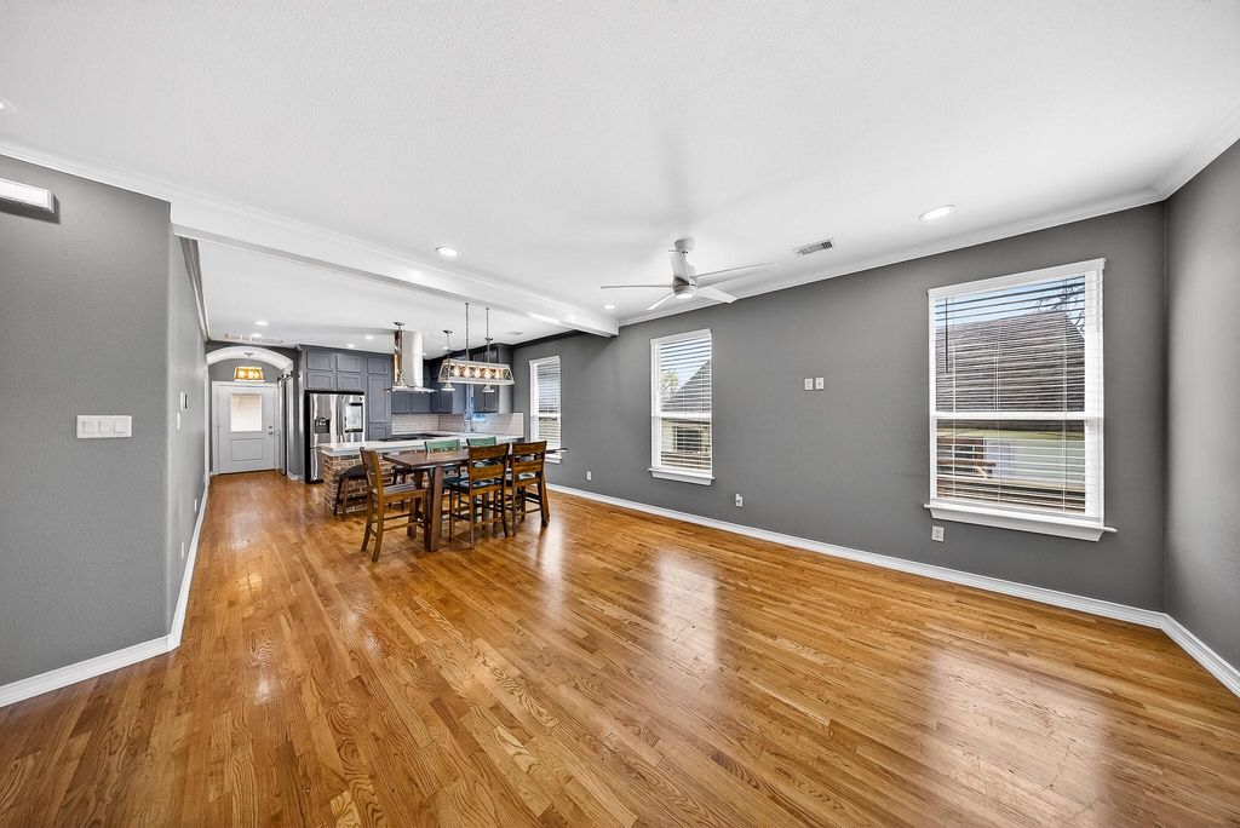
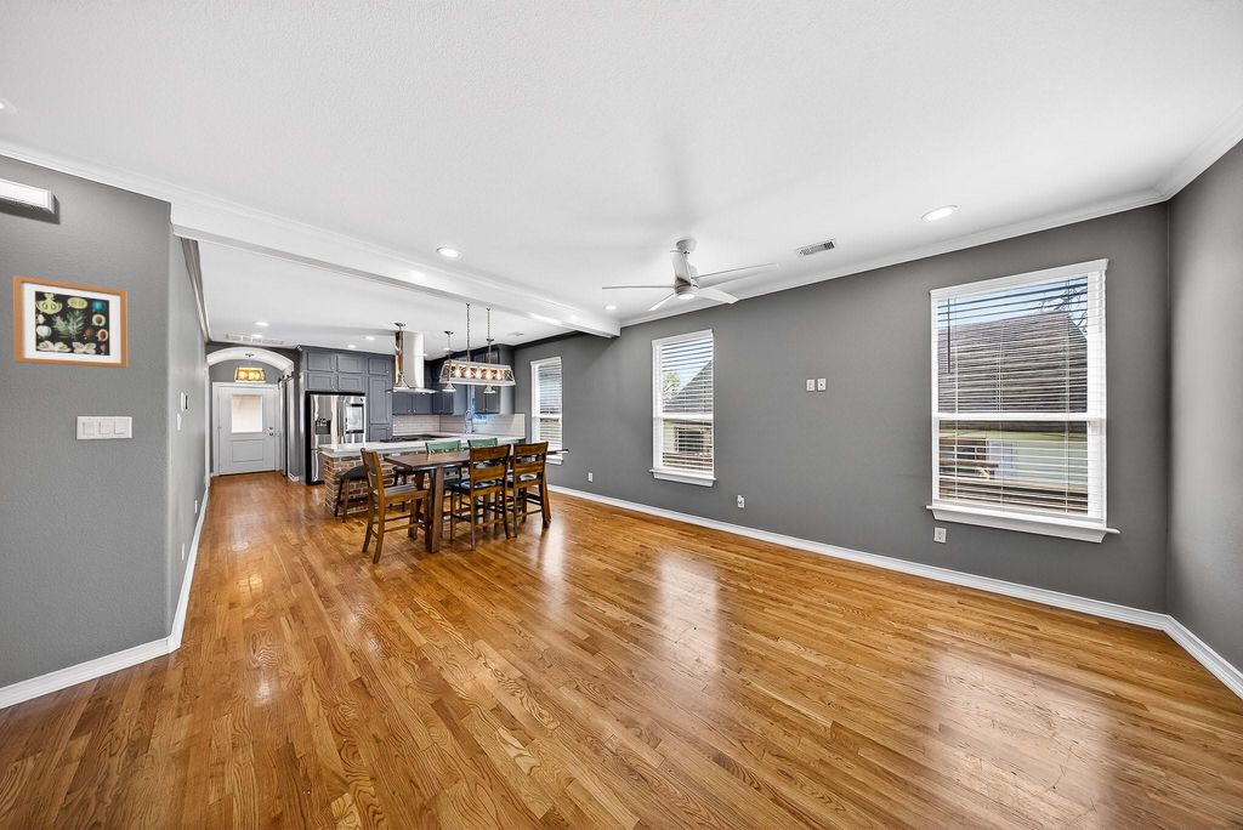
+ wall art (73, 324)
